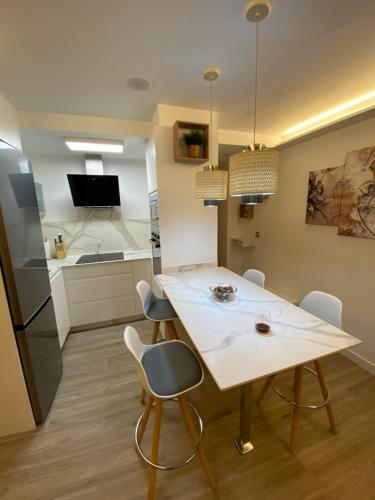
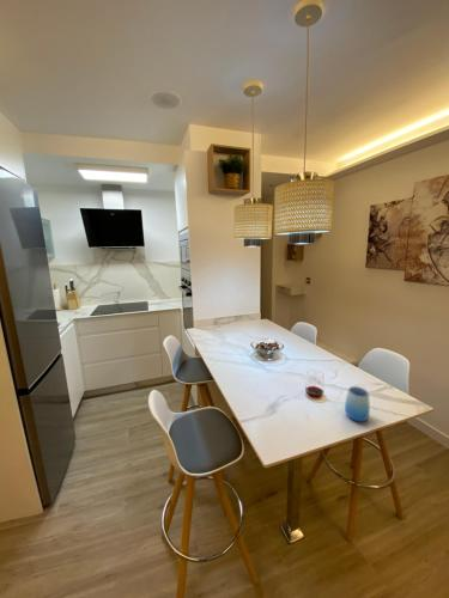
+ cup (357, 403)
